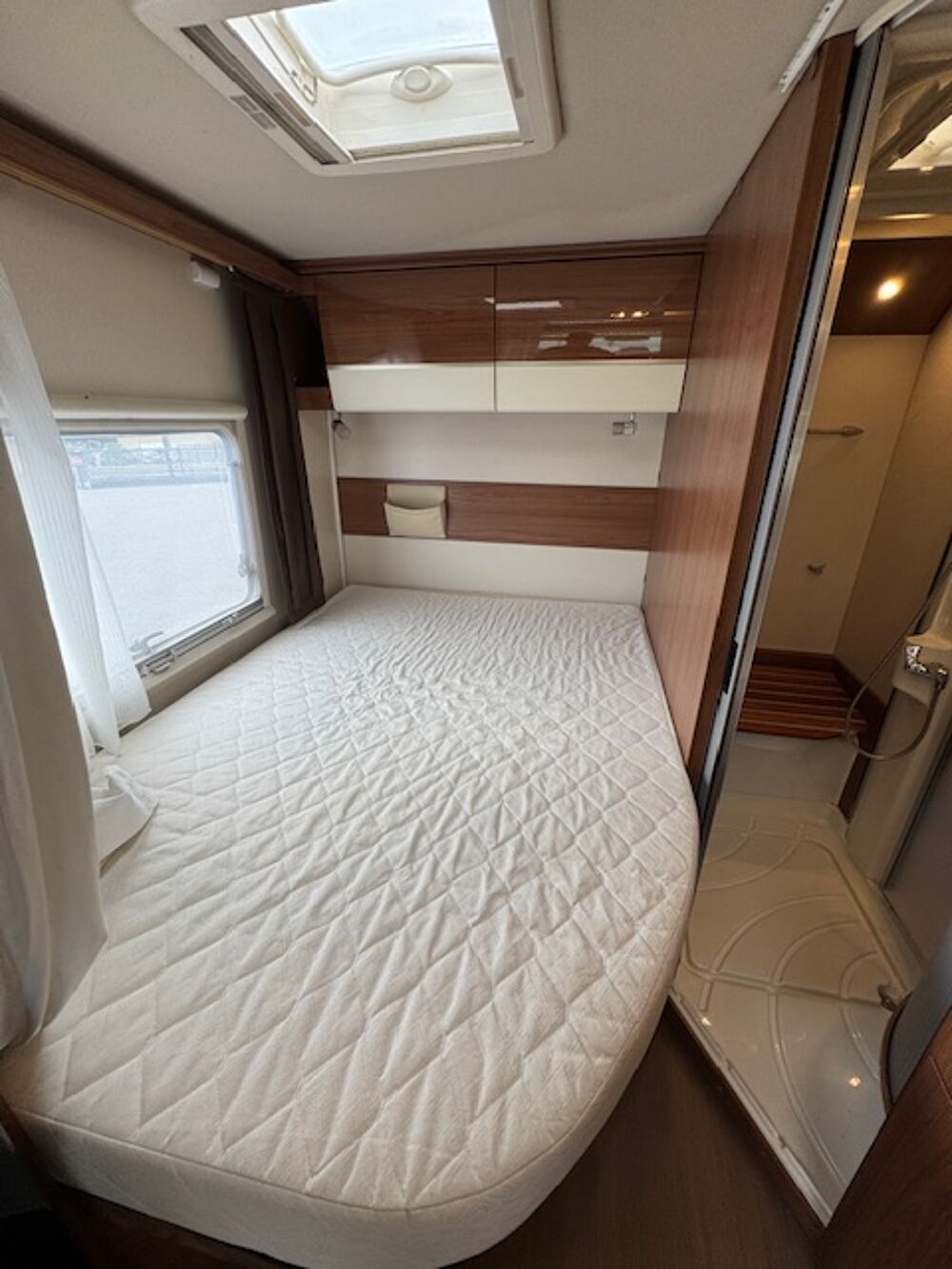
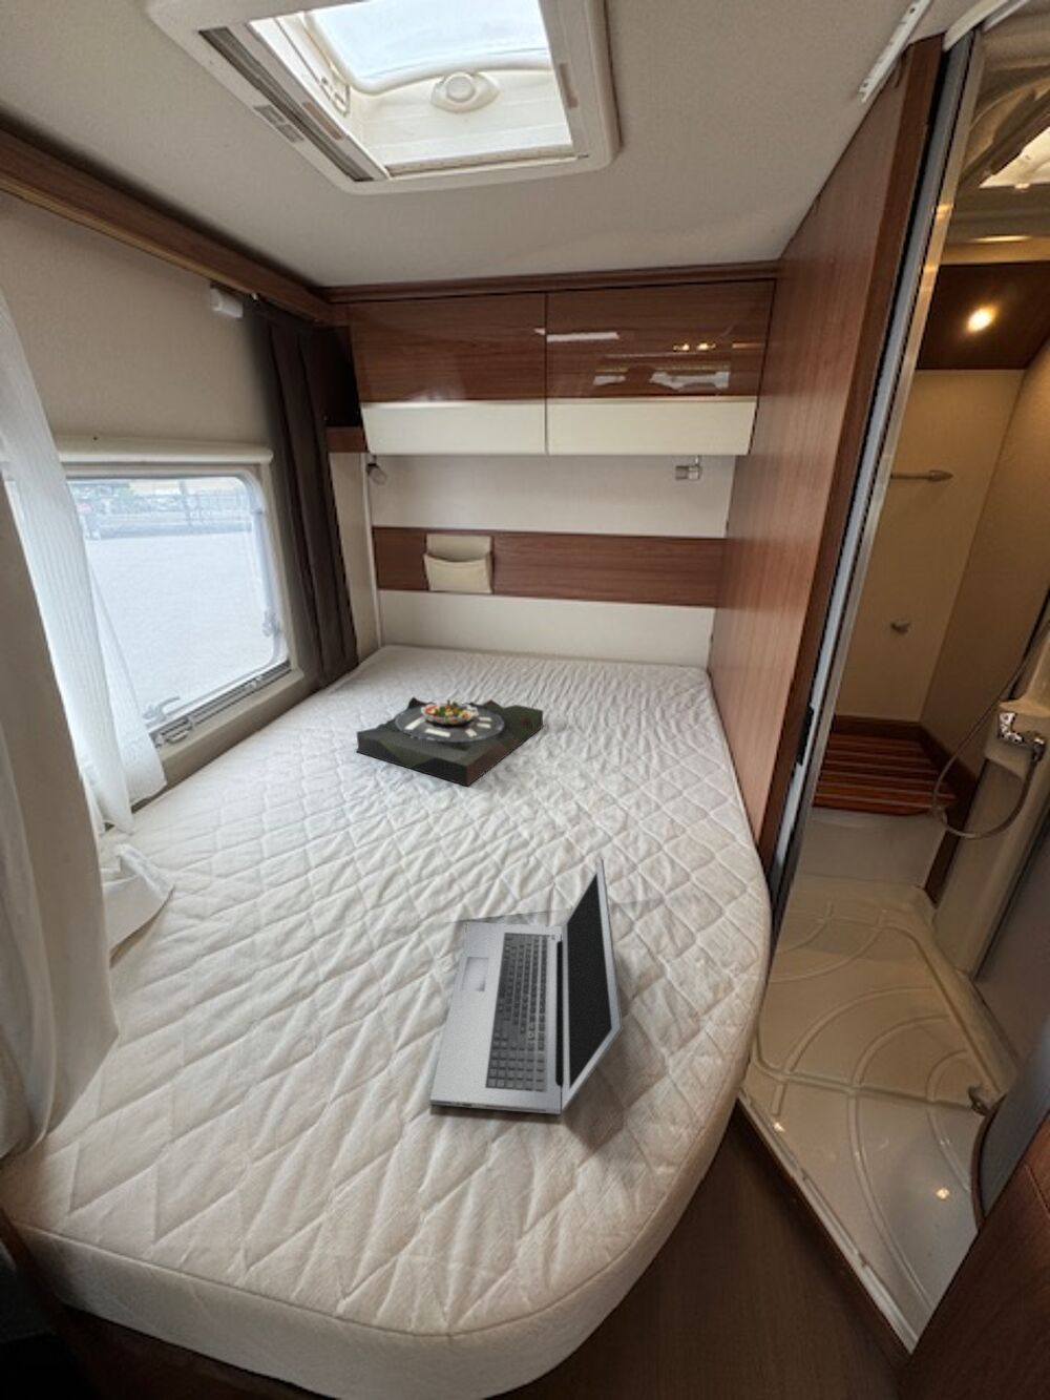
+ laptop (528, 966)
+ serving tray (452, 717)
